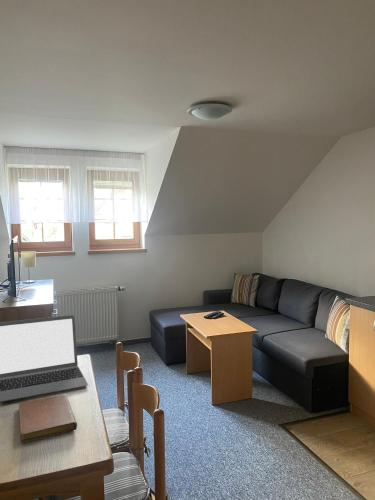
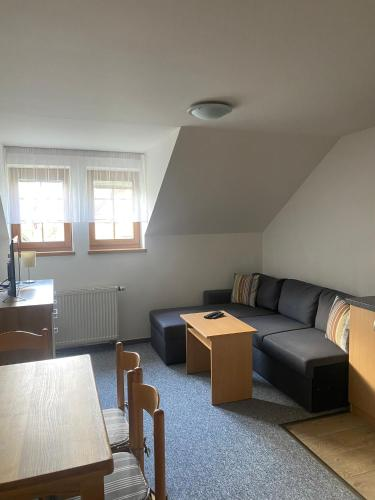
- notebook (46, 415)
- laptop (38, 353)
